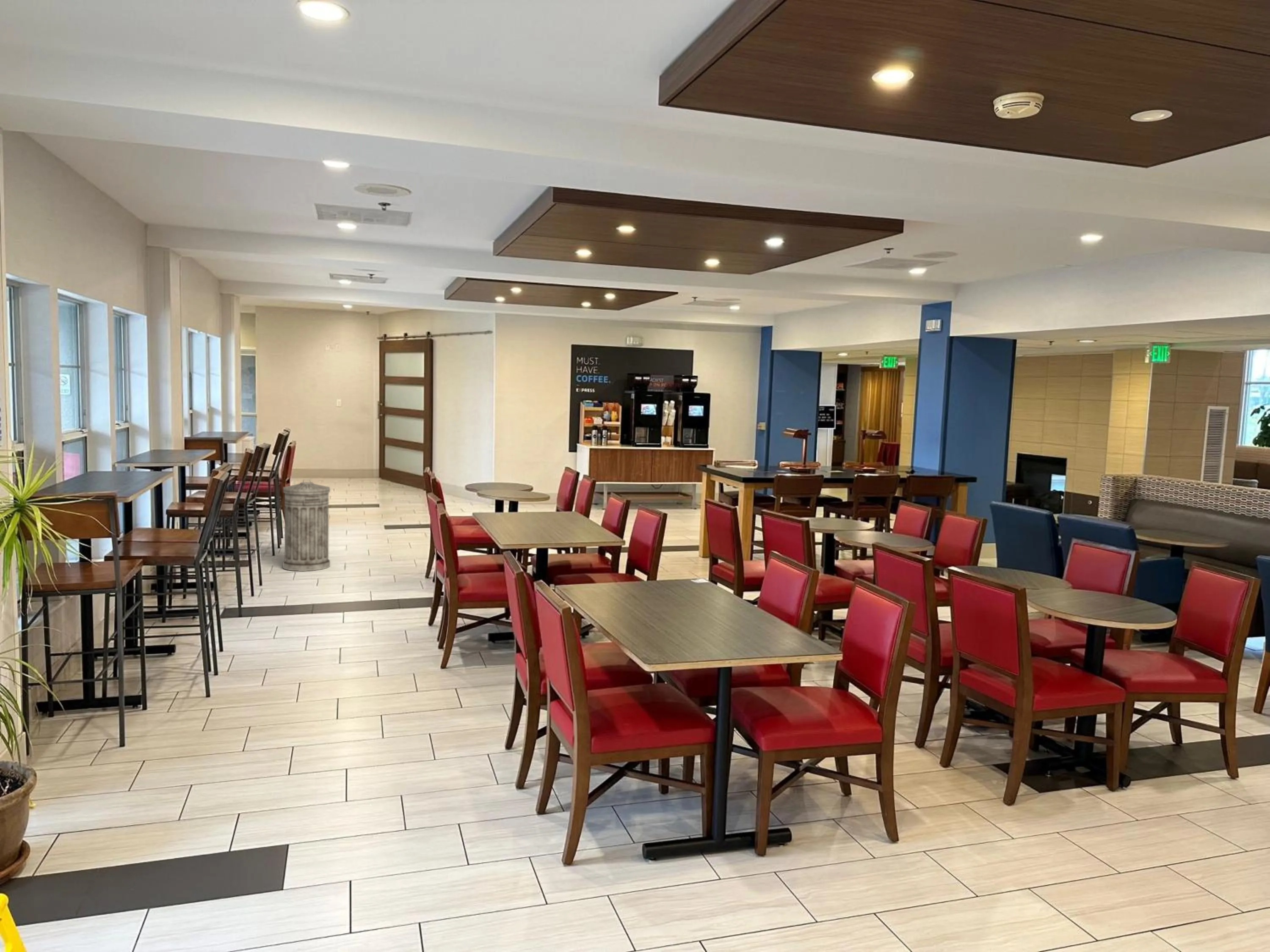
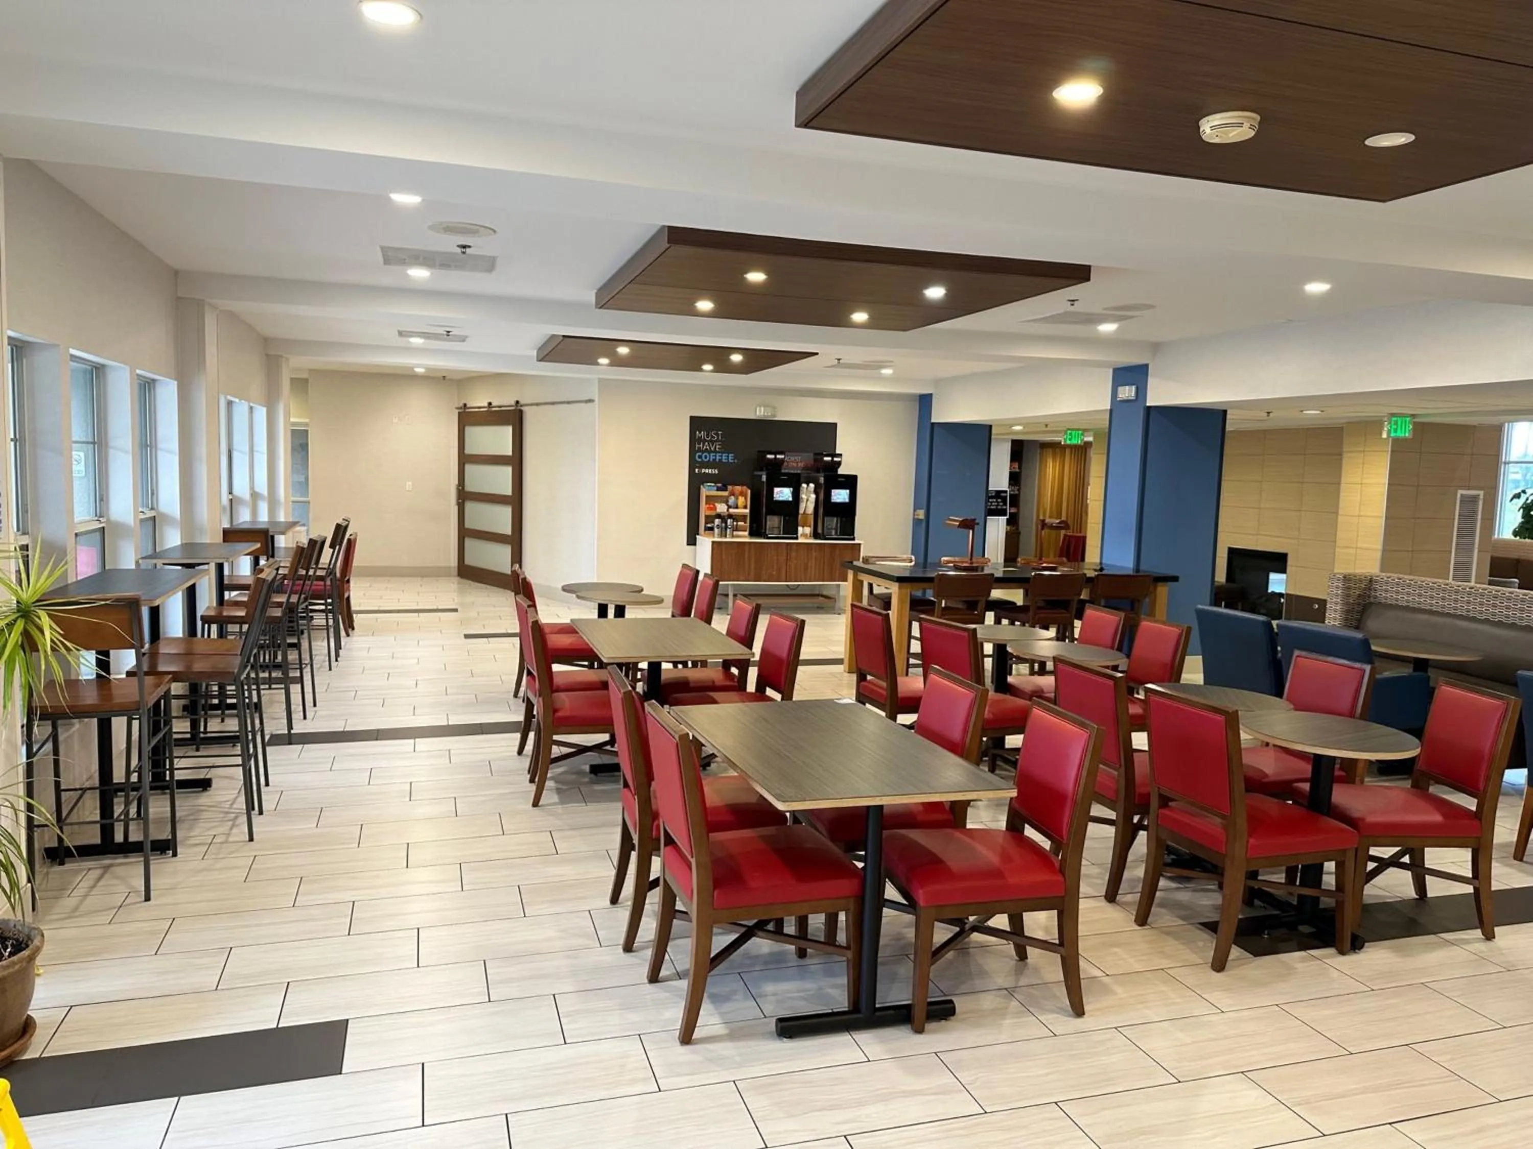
- trash can (306, 523)
